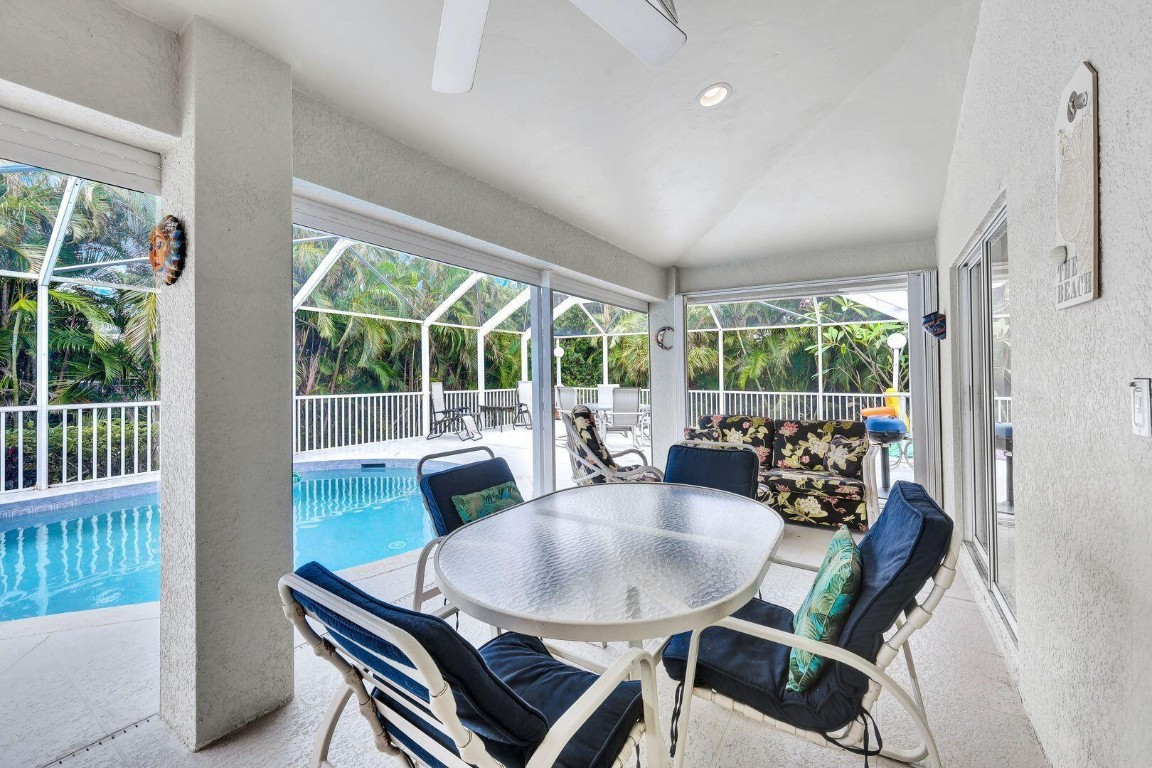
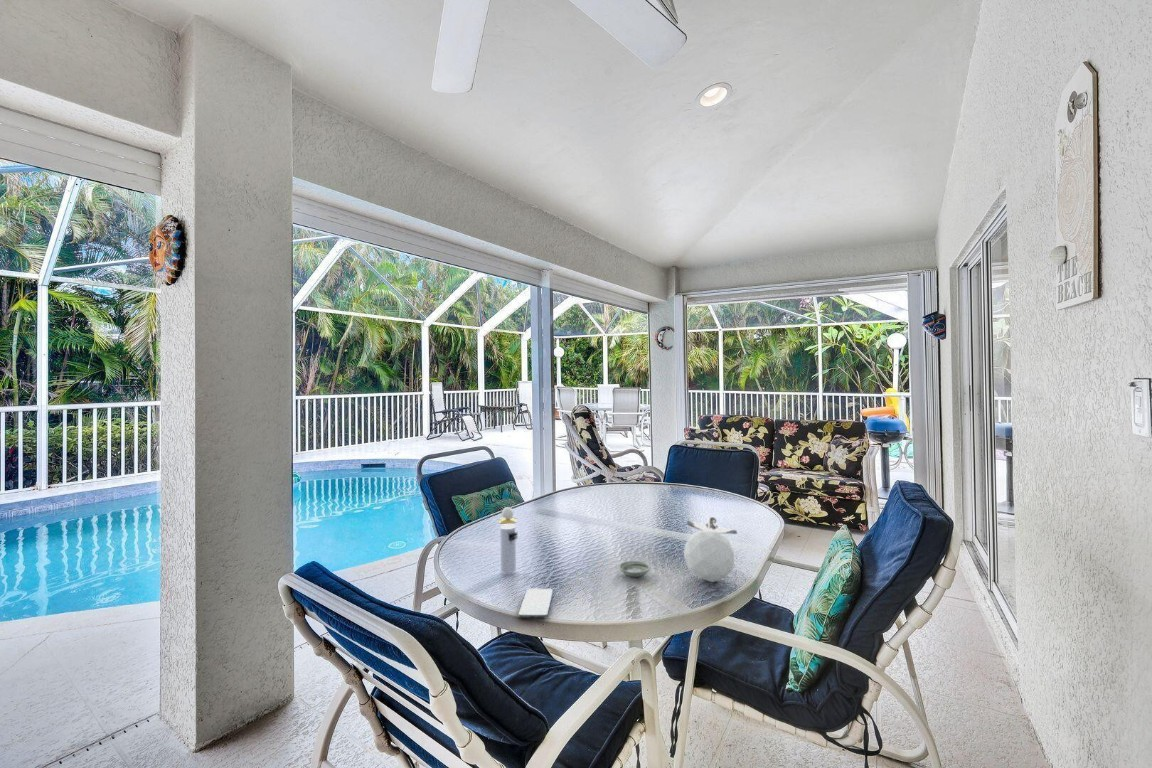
+ decorative orb (709, 545)
+ saucer (634, 570)
+ smartphone (536, 602)
+ perfume bottle (508, 539)
